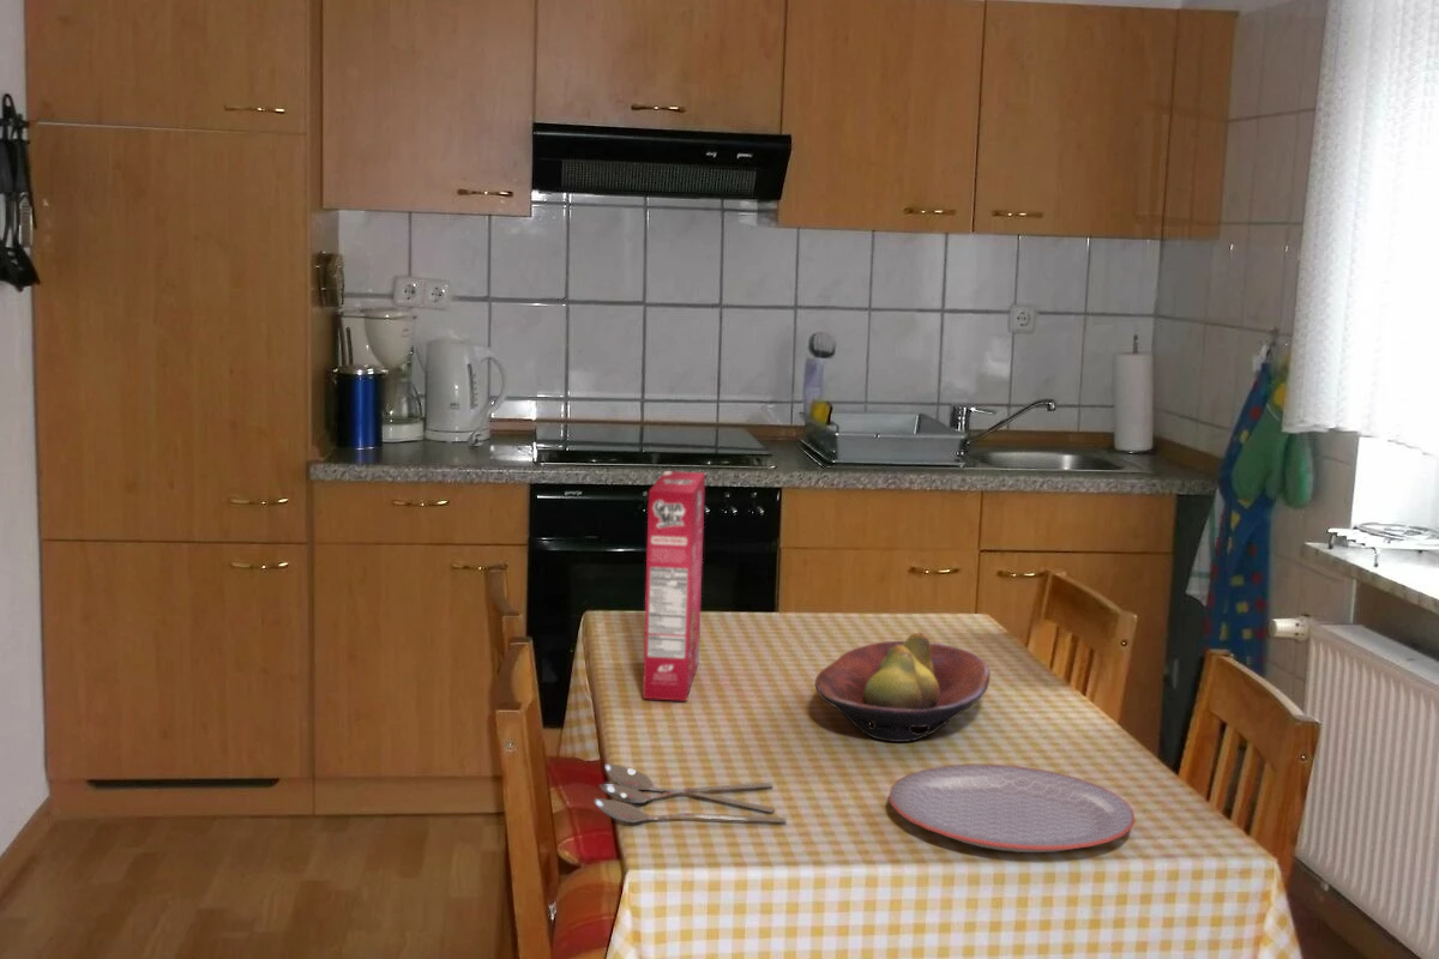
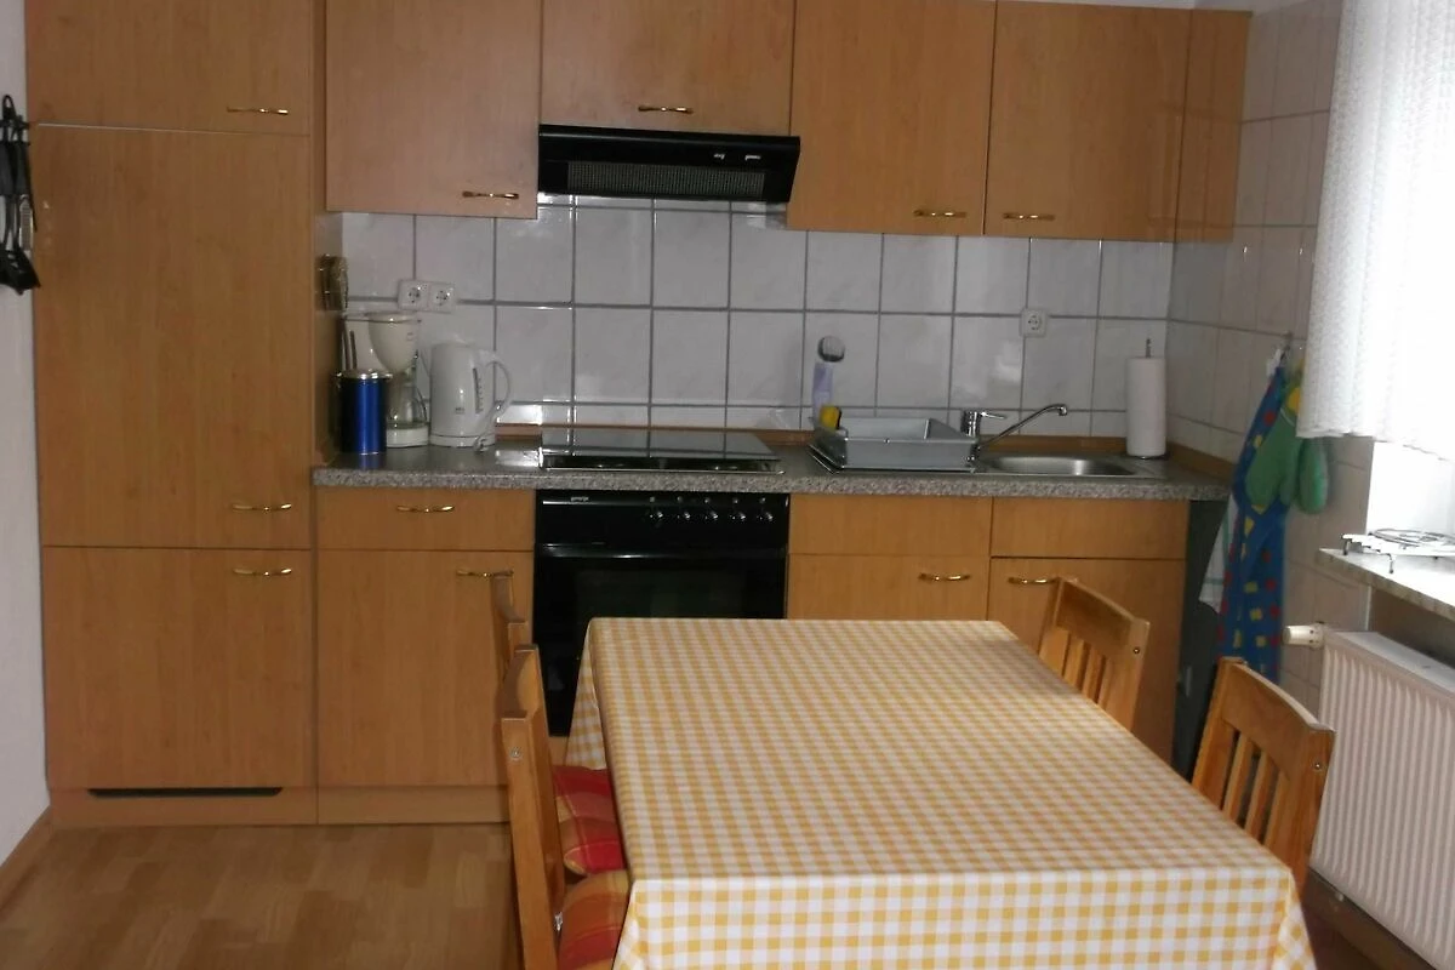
- plate (1010, 812)
- fruit bowl (904, 677)
- cereal box (675, 580)
- spoon (688, 792)
